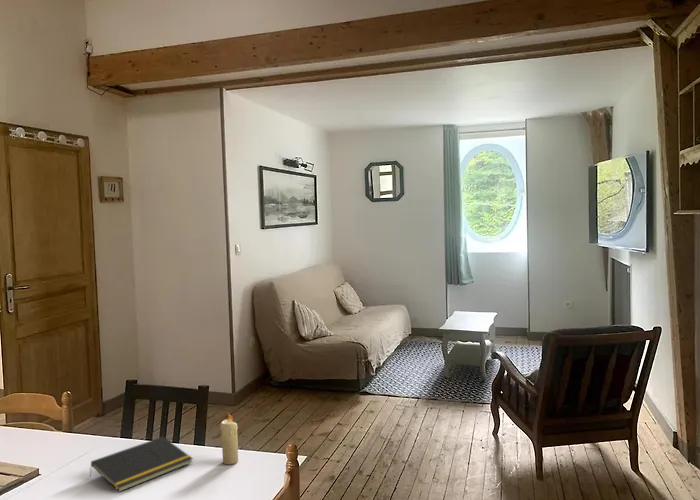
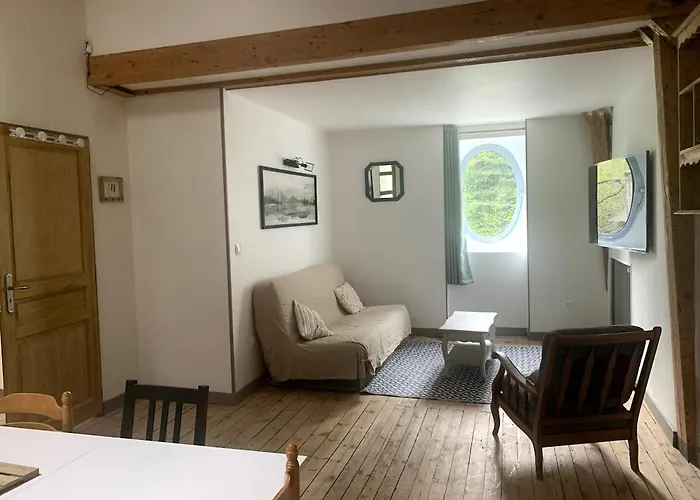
- candle (229, 436)
- notepad (143, 461)
